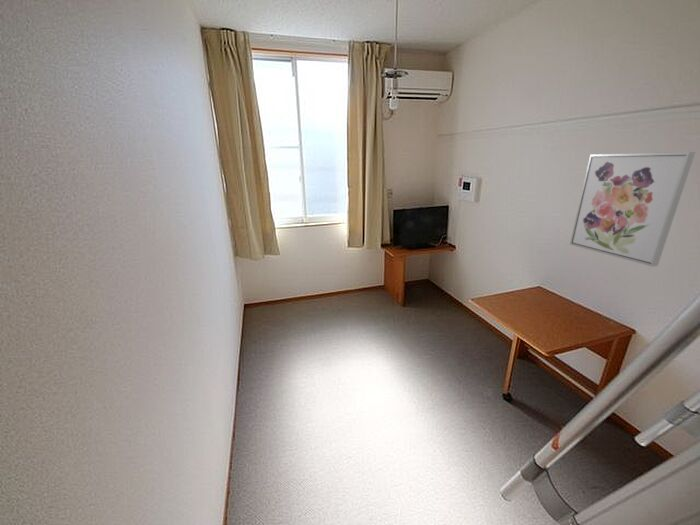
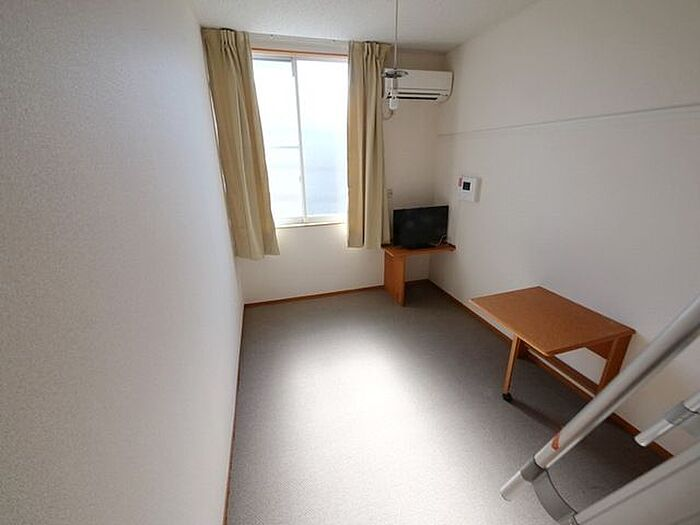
- wall art (621, 206)
